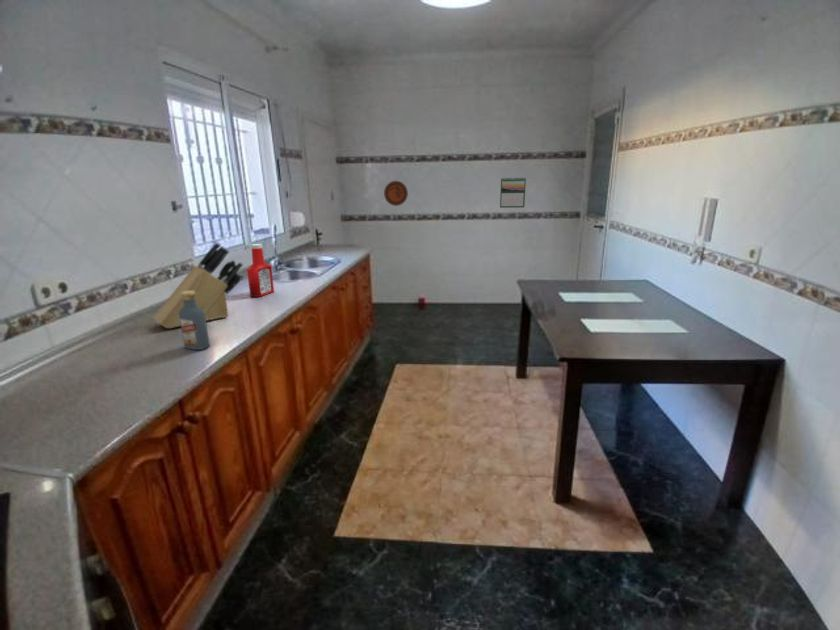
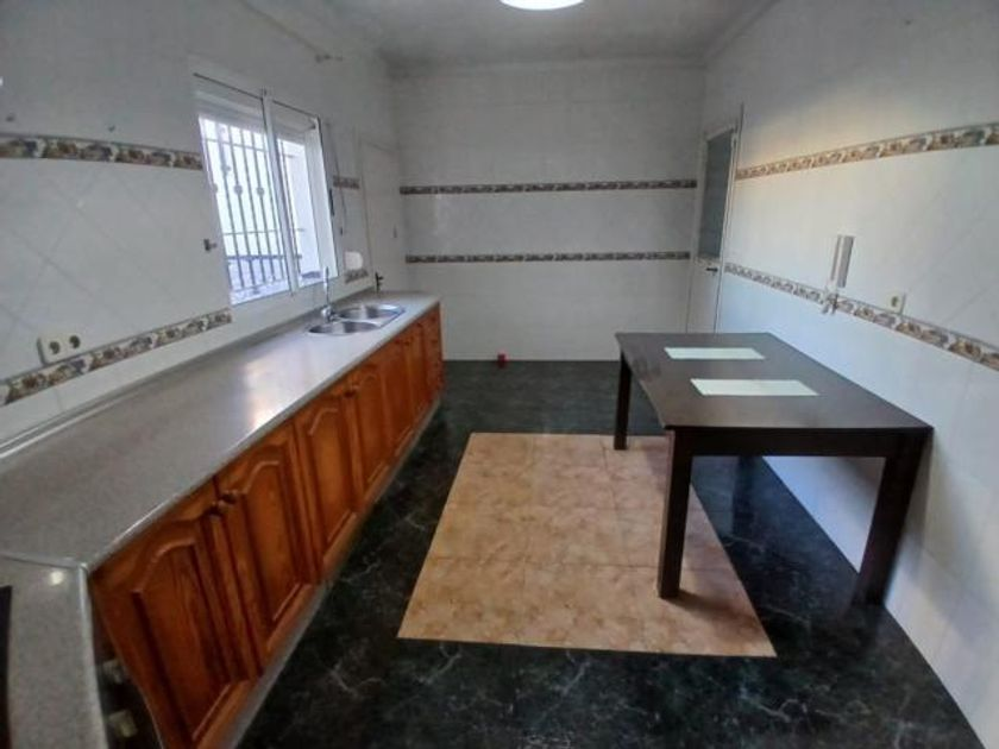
- vodka (192, 319)
- decorative plate (395, 193)
- calendar (512, 192)
- soap bottle (259, 269)
- knife block (198, 283)
